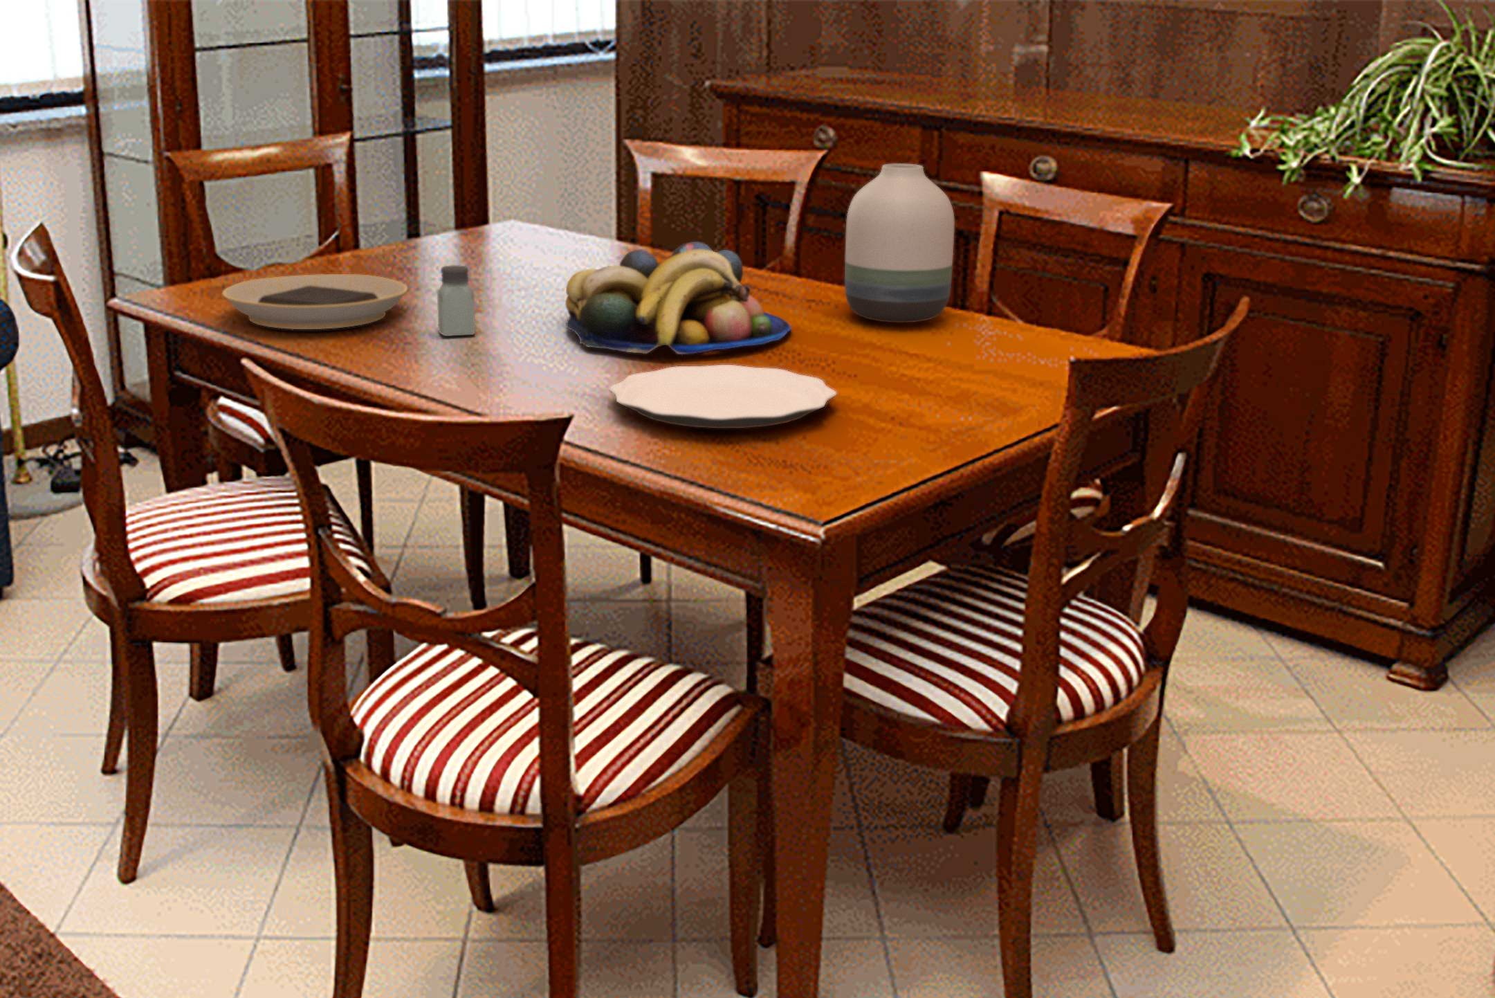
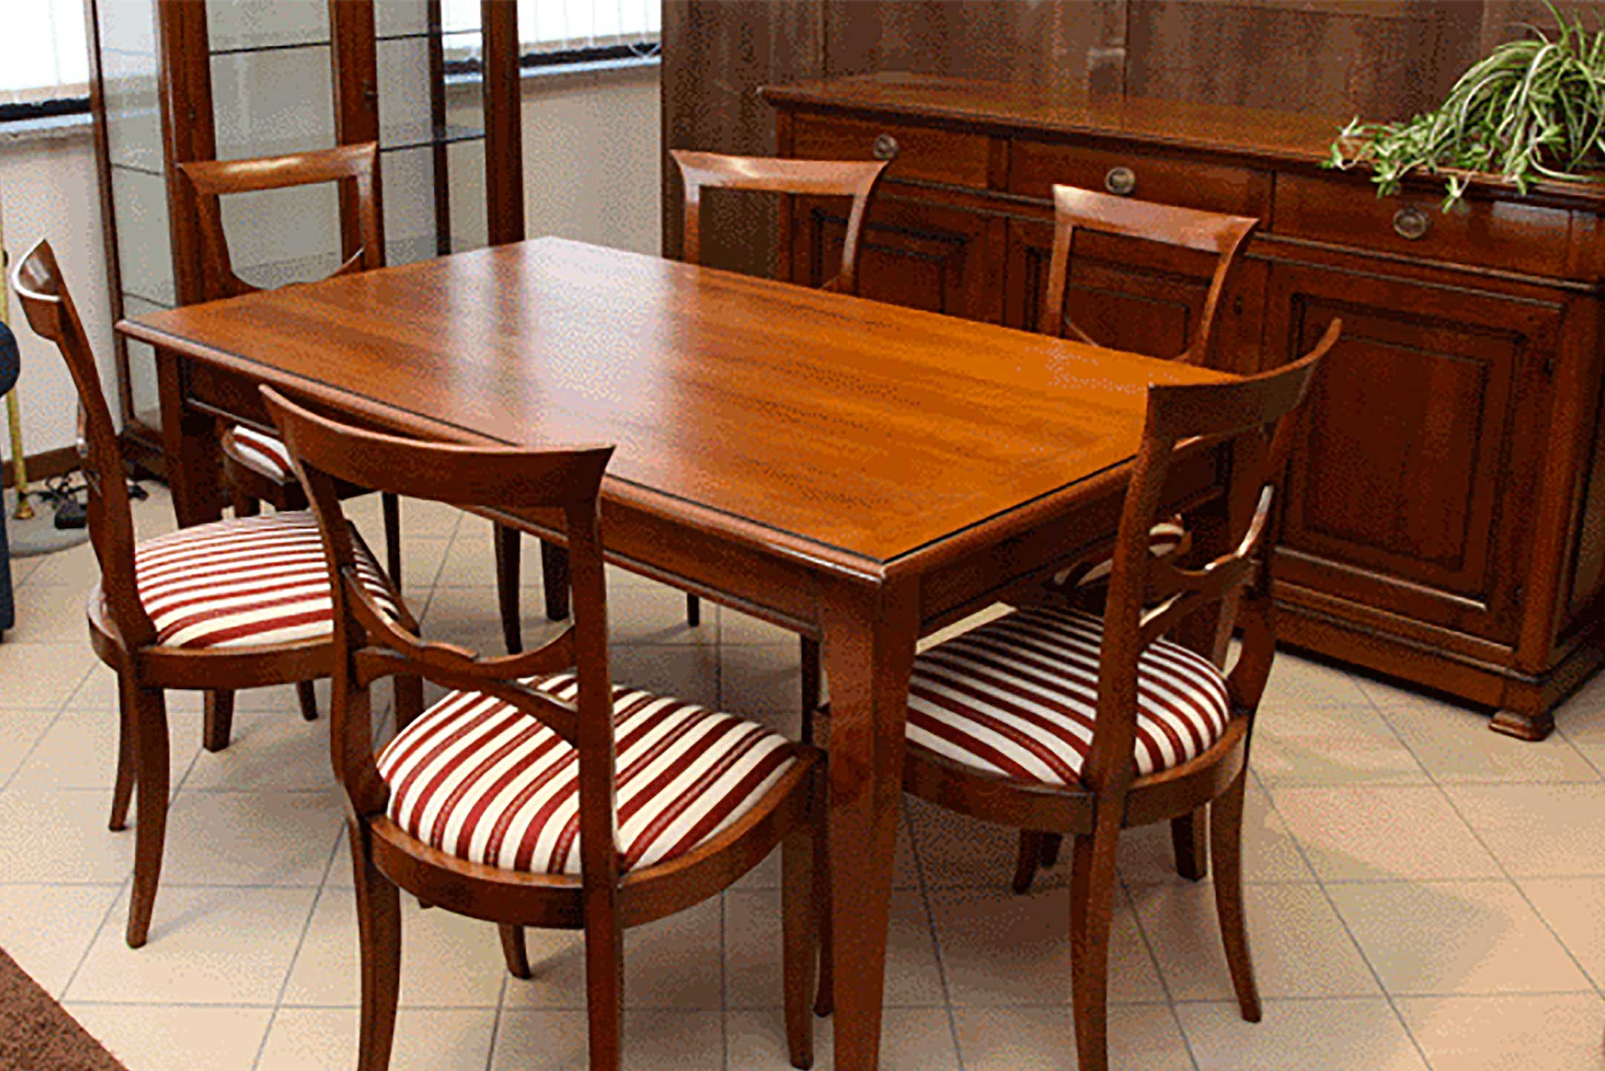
- plate (722, 398)
- saltshaker (455, 301)
- vase (899, 243)
- plate (317, 303)
- fruit bowl (679, 290)
